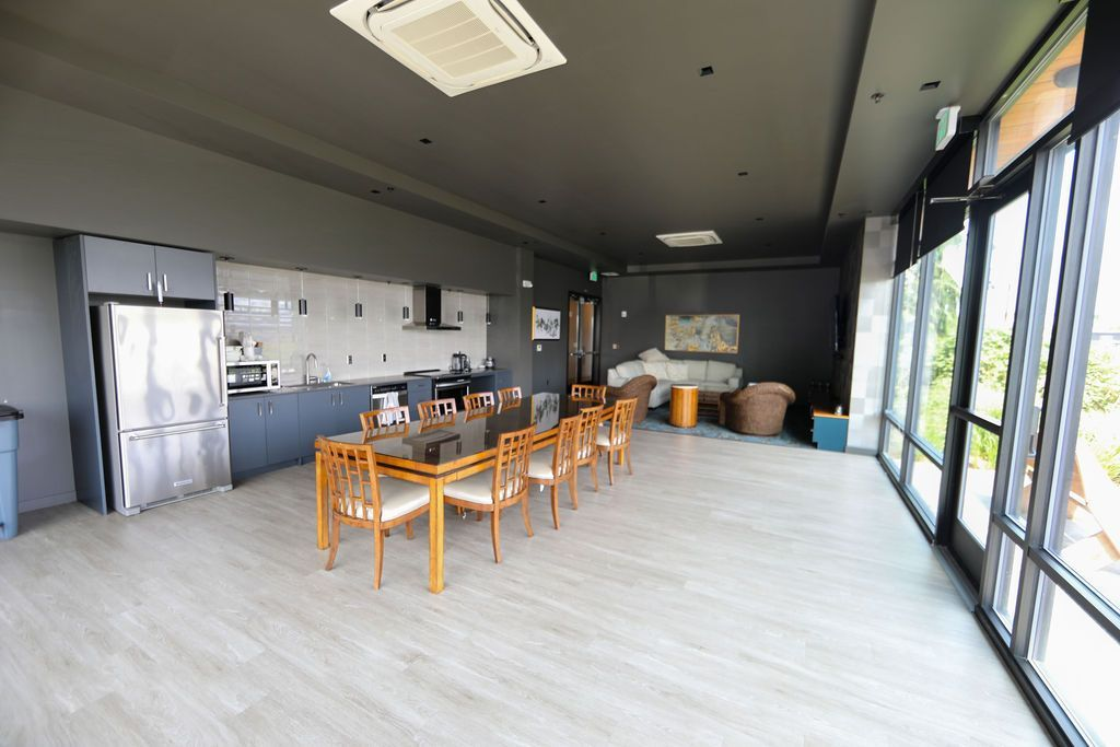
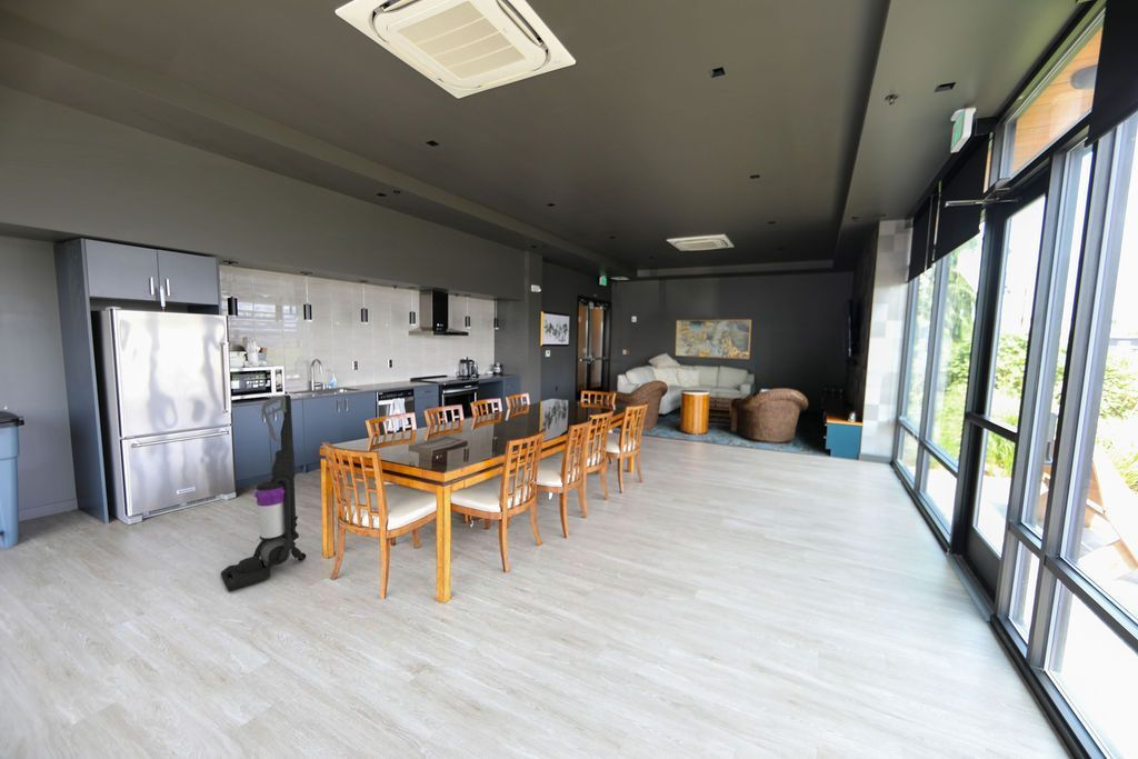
+ vacuum cleaner (262, 486)
